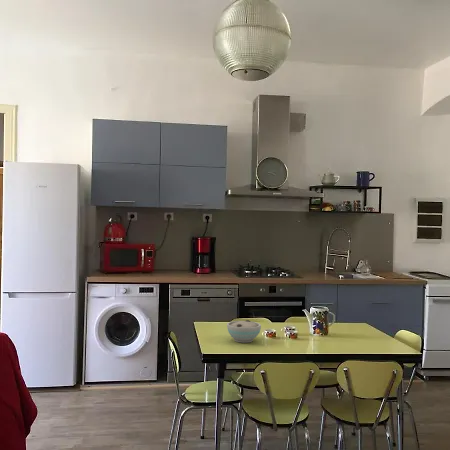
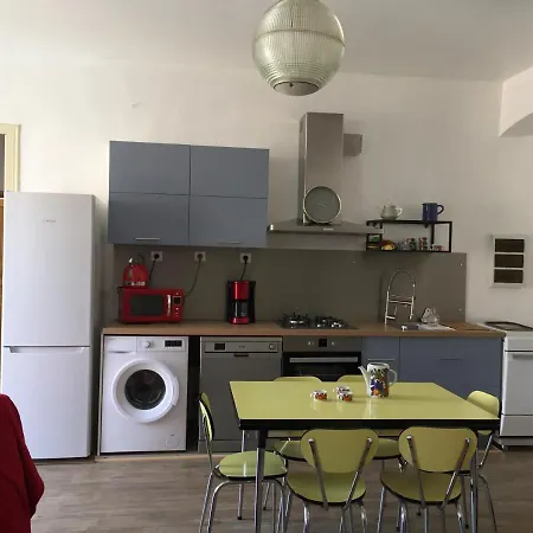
- bowl (243, 330)
